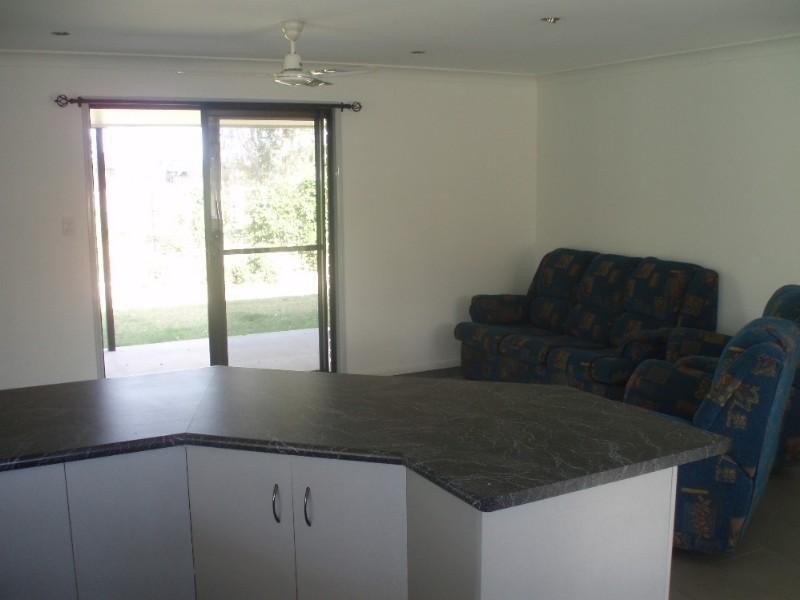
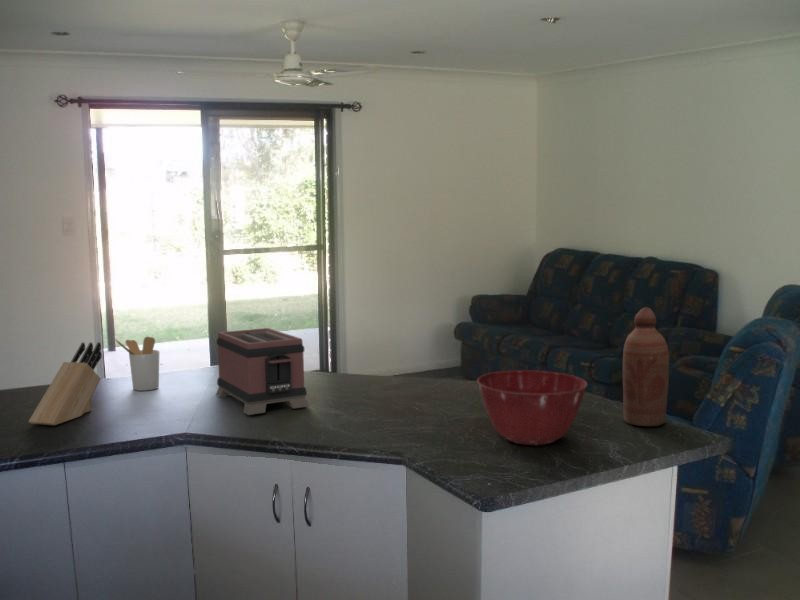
+ knife block (69, 381)
+ toaster (261, 368)
+ utensil holder (137, 362)
+ mixing bowl (531, 409)
+ bottle (645, 365)
